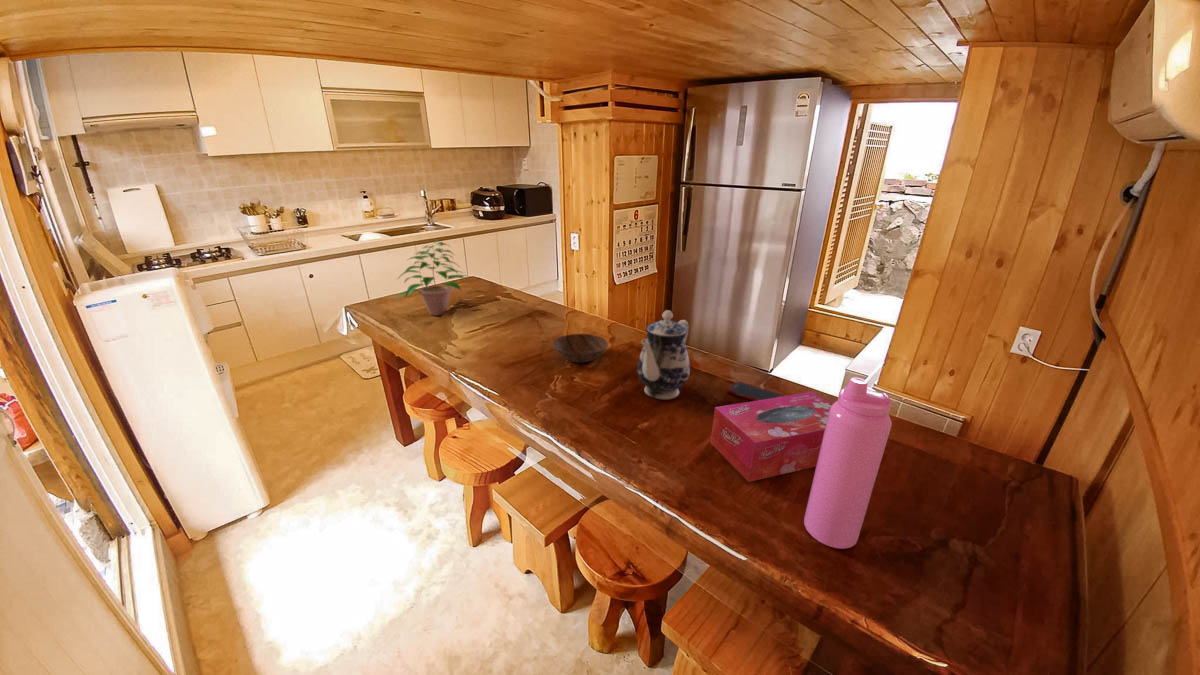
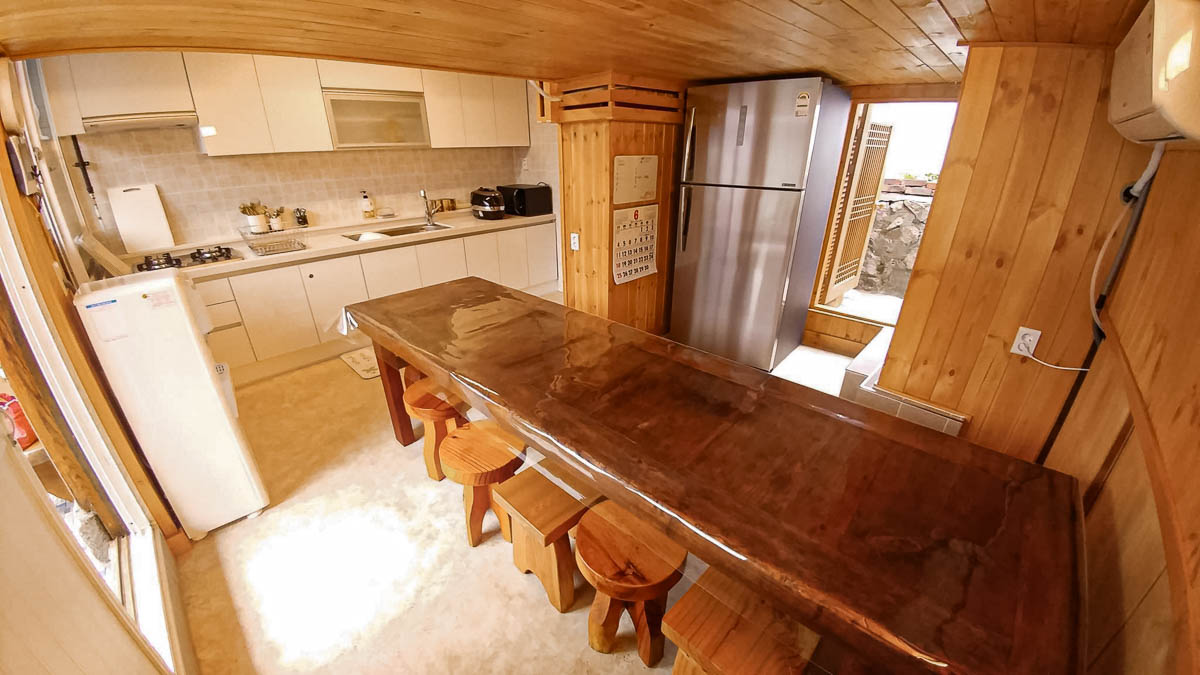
- teapot (664, 352)
- cell phone (755, 394)
- potted plant (432, 277)
- water bottle (847, 461)
- bowl (580, 349)
- tissue box (783, 432)
